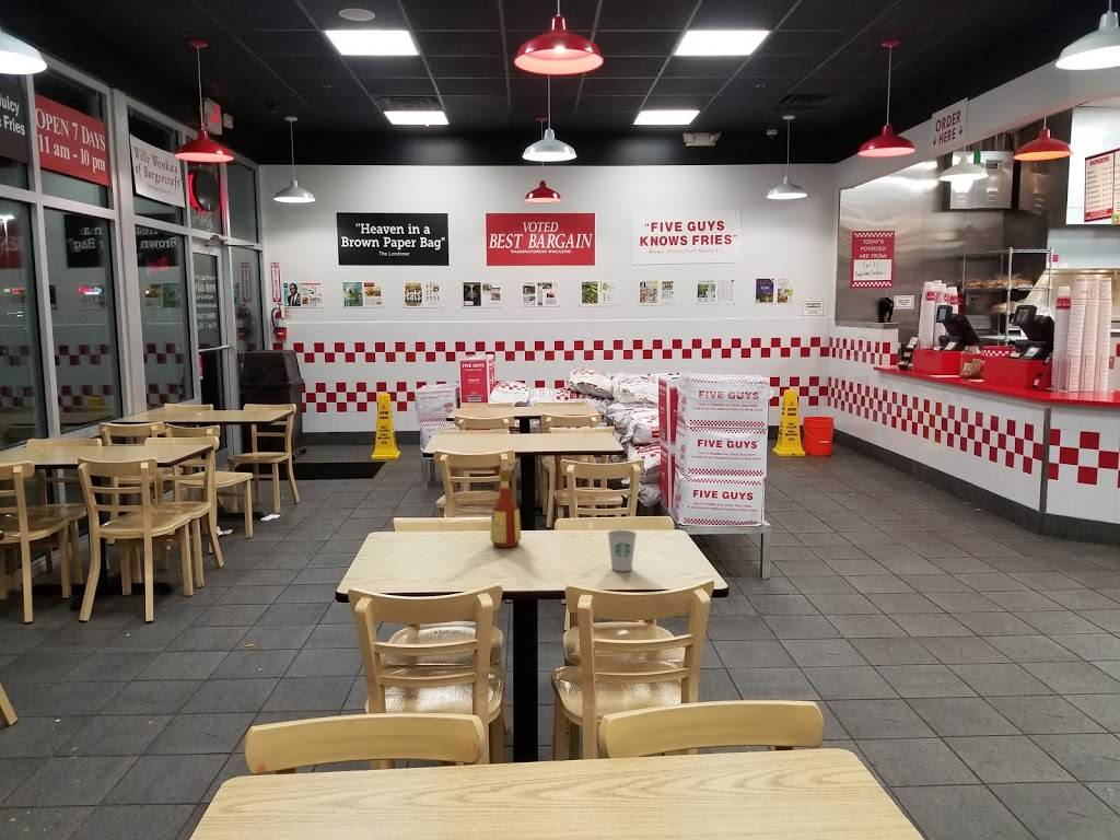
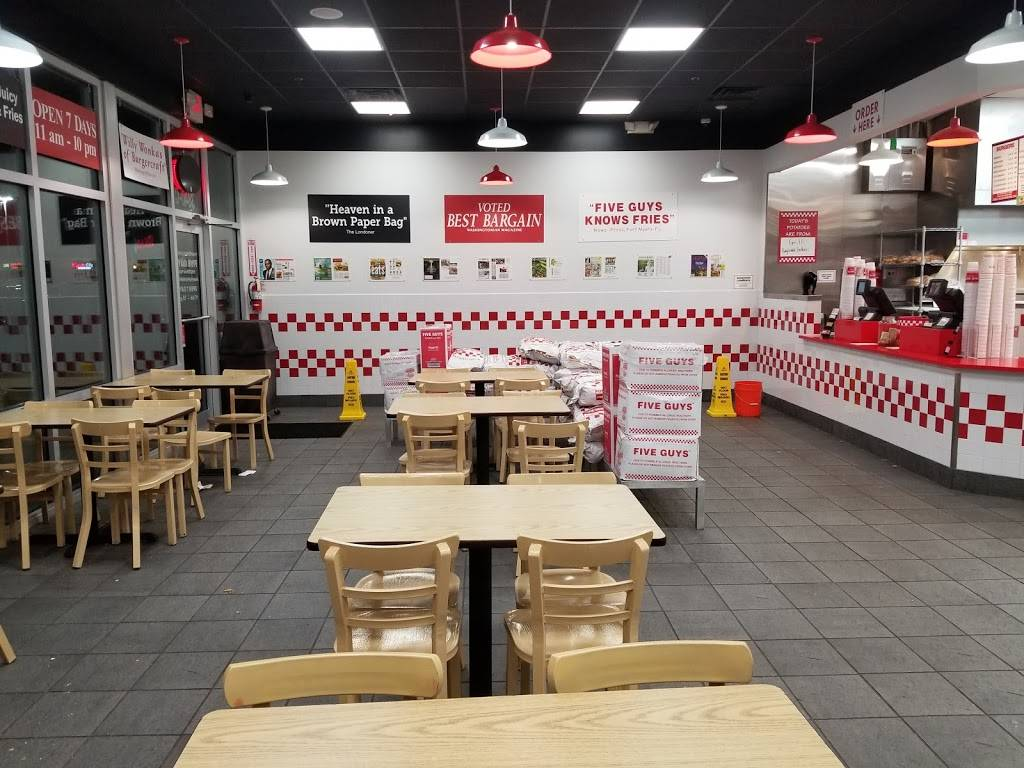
- paper cup (621, 550)
- bottle (505, 506)
